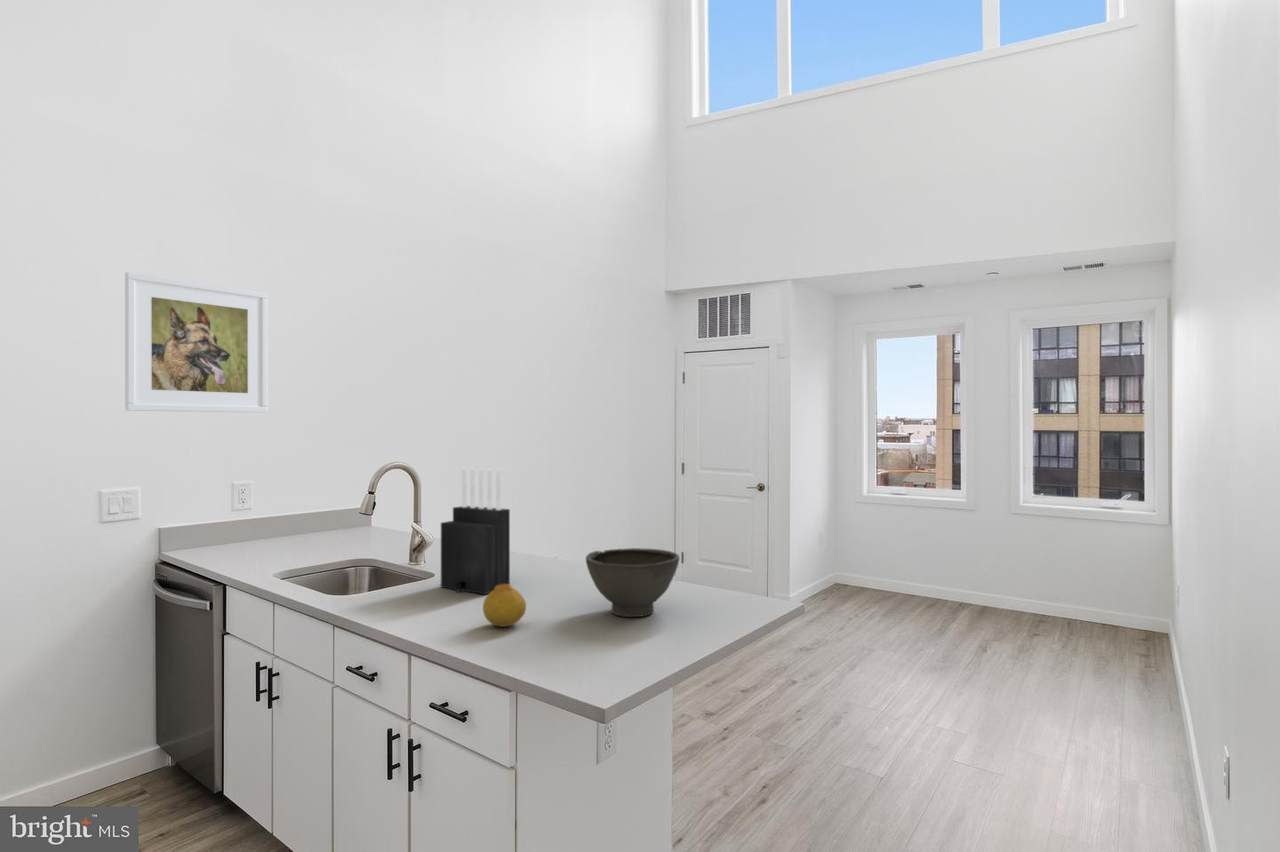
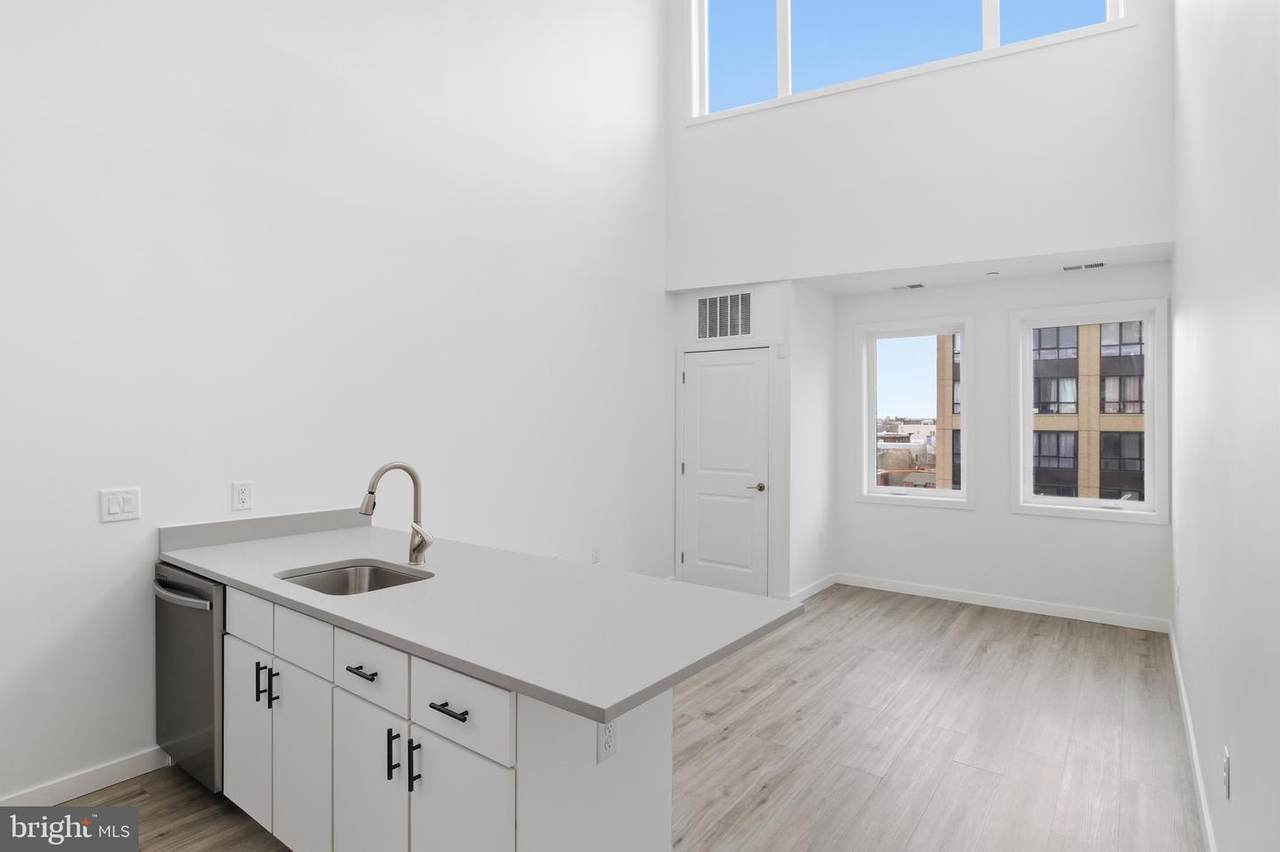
- bowl (632, 583)
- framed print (201, 347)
- knife block (472, 529)
- fruit (504, 604)
